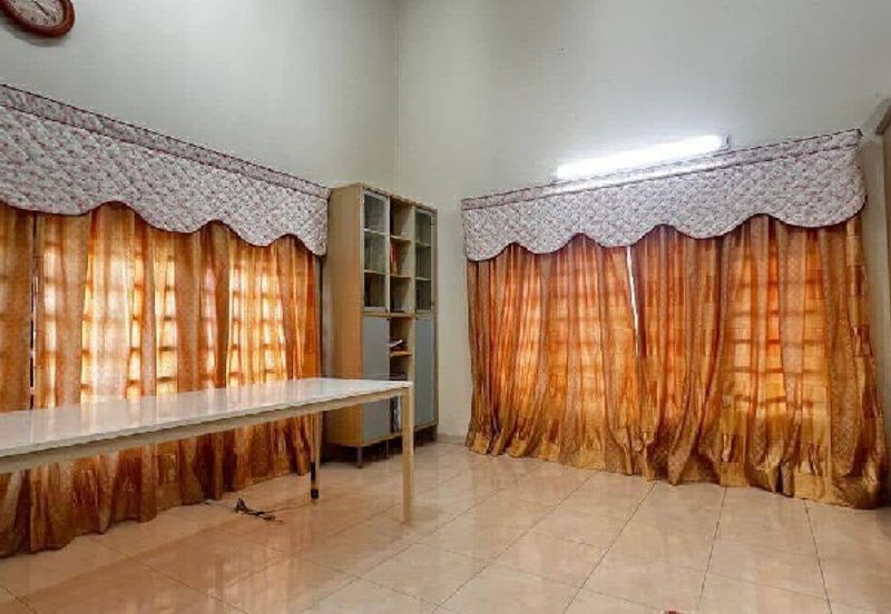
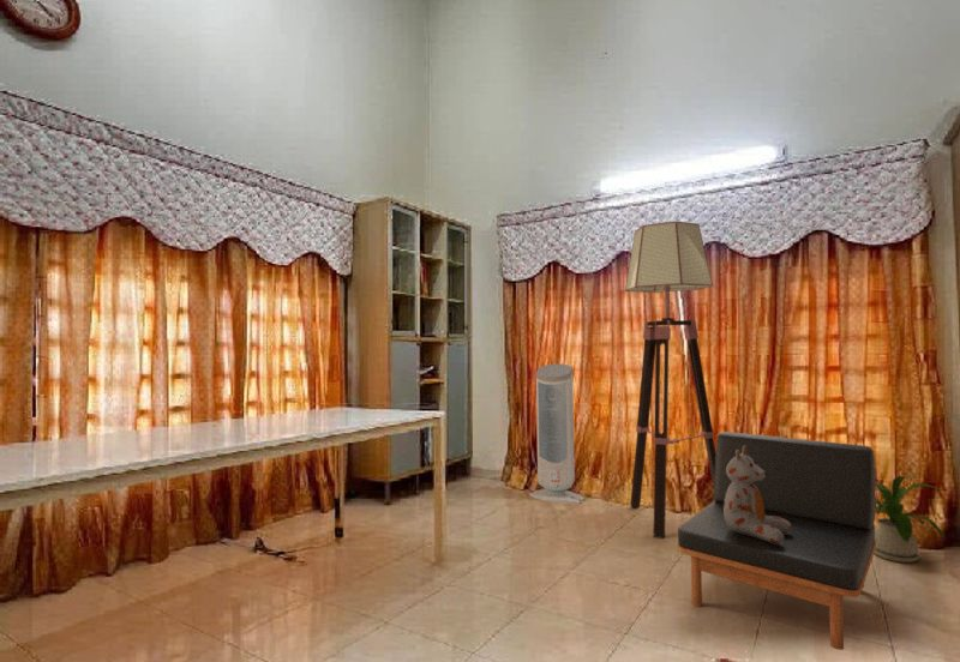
+ house plant (895, 510)
+ stuffed bear (755, 491)
+ armless chair (780, 517)
+ floor lamp (666, 373)
+ air purifier (554, 431)
